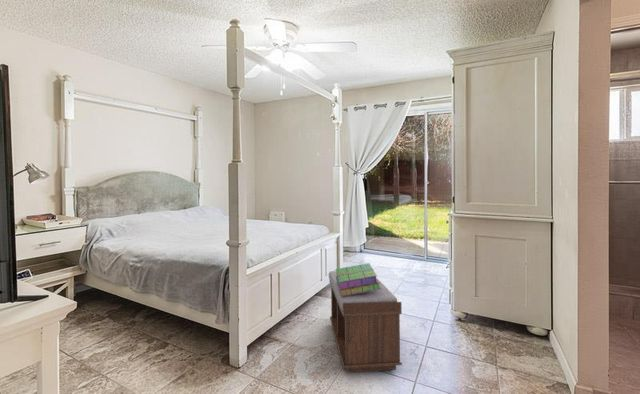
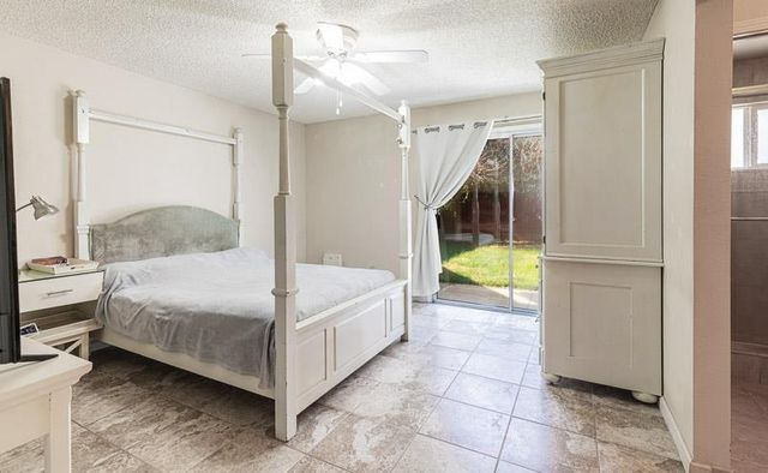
- stack of books (357, 280)
- bench (359, 313)
